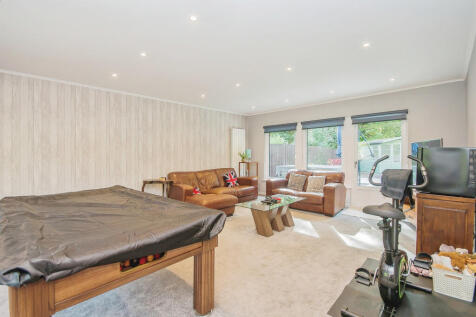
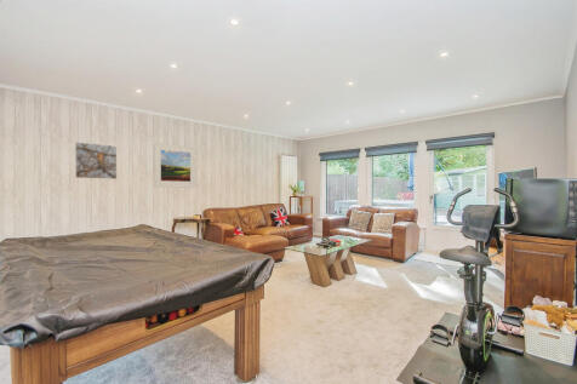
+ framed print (96, 161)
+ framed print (176, 166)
